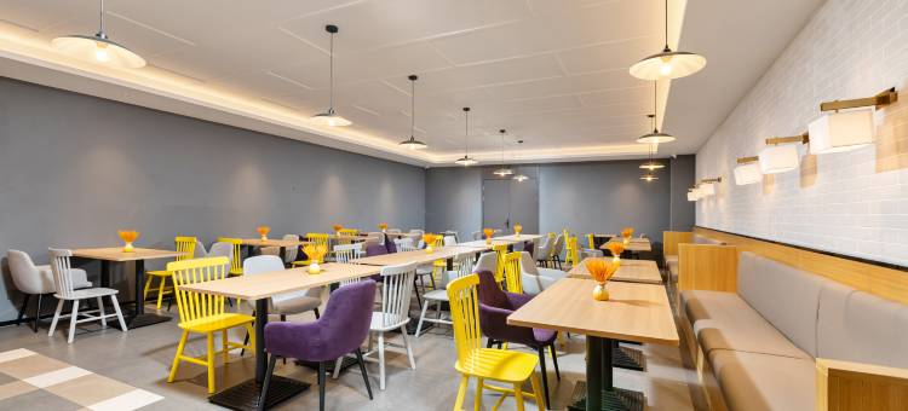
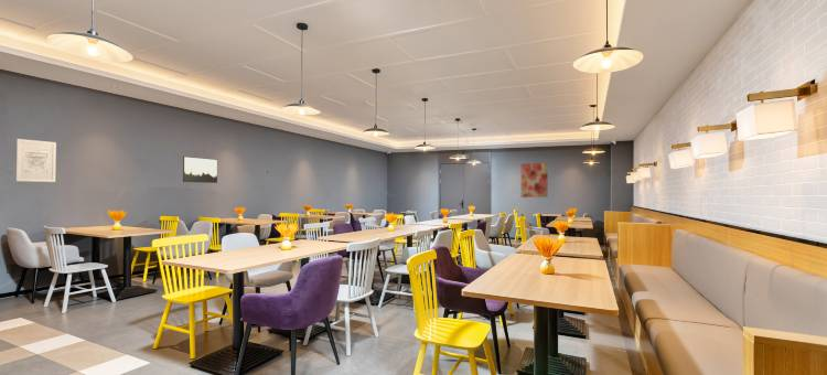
+ wall art (201, 170)
+ wall art (36, 161)
+ wall art (534, 180)
